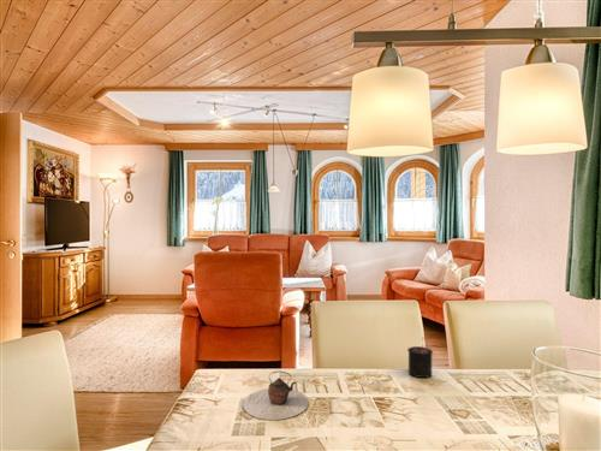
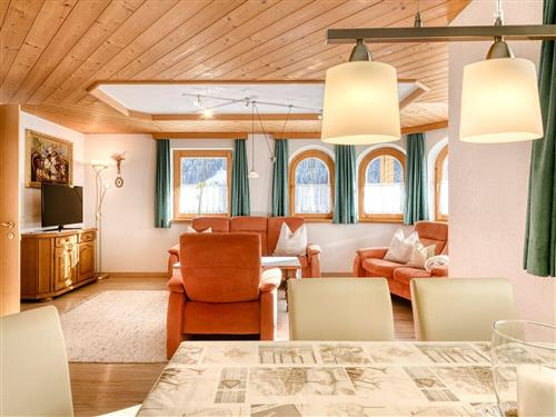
- teapot (275, 387)
- candle (419, 356)
